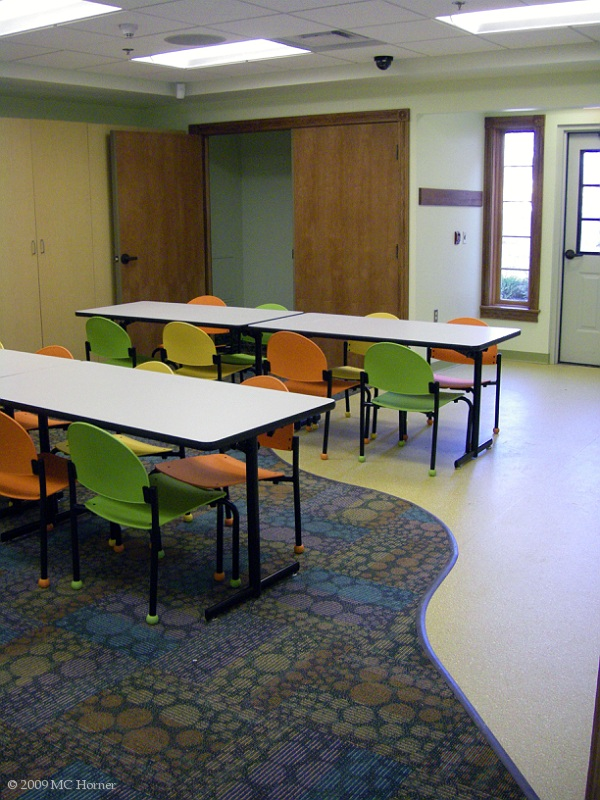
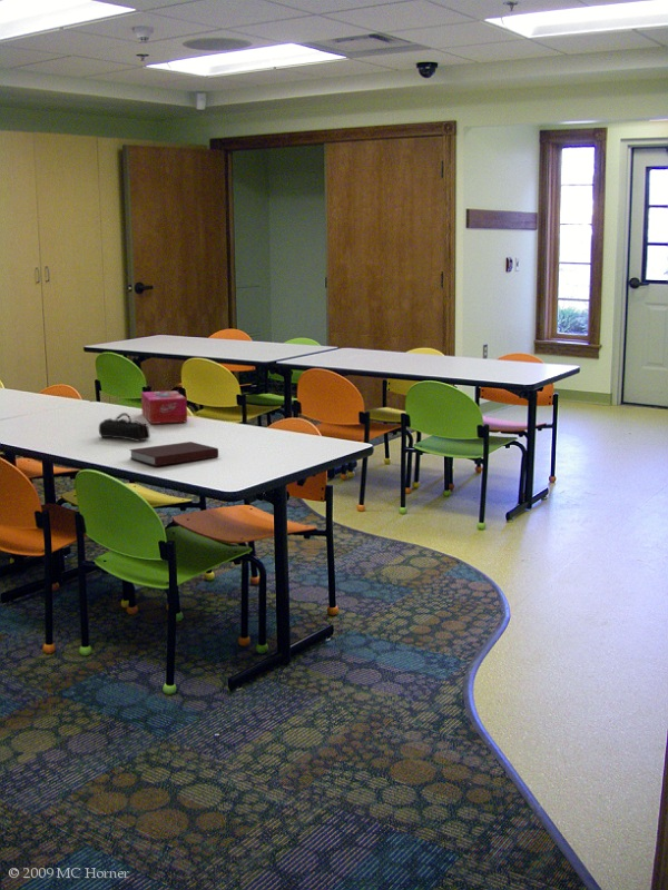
+ tissue box (164, 406)
+ notebook (174, 453)
+ pencil case (122, 425)
